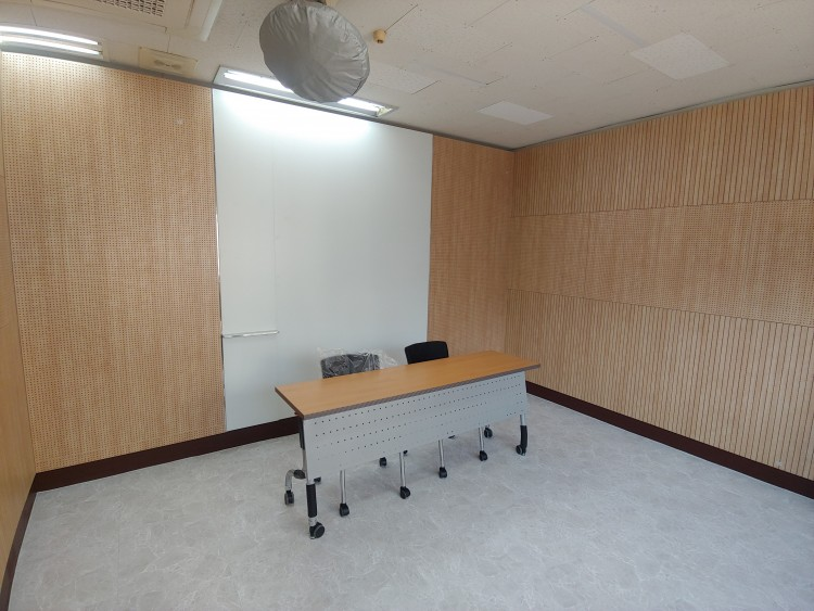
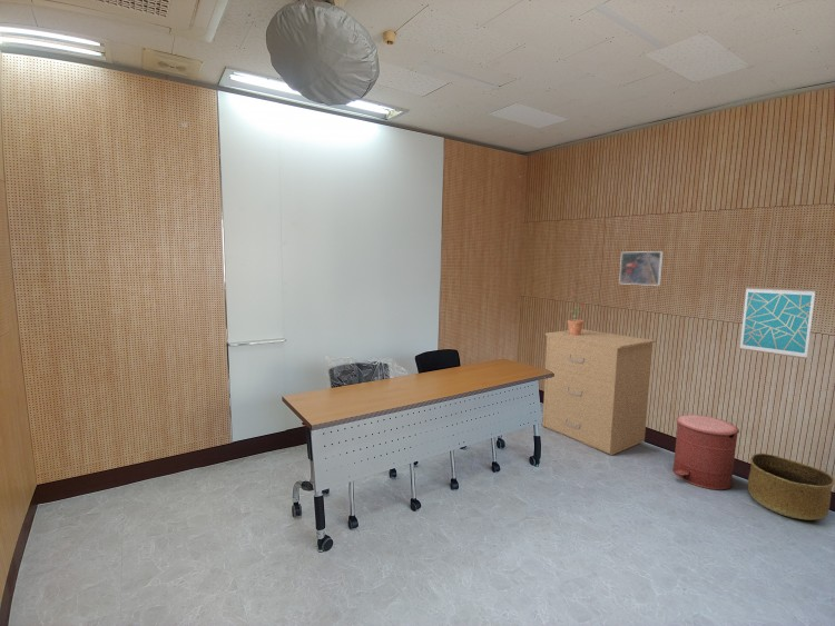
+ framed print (640, 268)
+ filing cabinet (595, 386)
+ basket (787, 487)
+ wall art (775, 321)
+ trash can (704, 449)
+ potted plant (577, 311)
